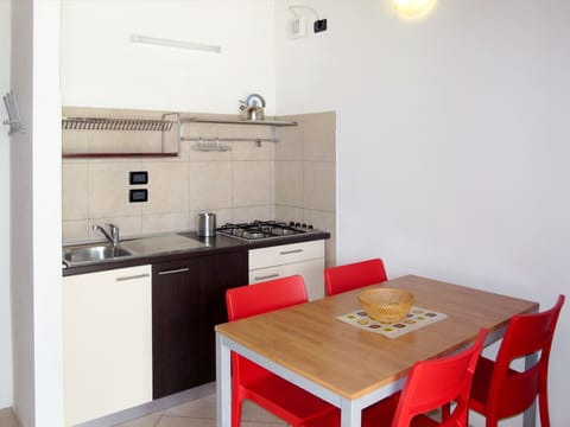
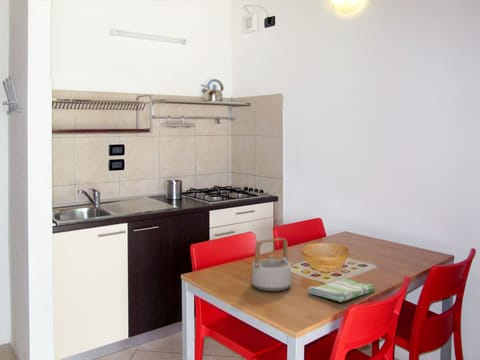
+ dish towel (341, 287)
+ teapot (274, 262)
